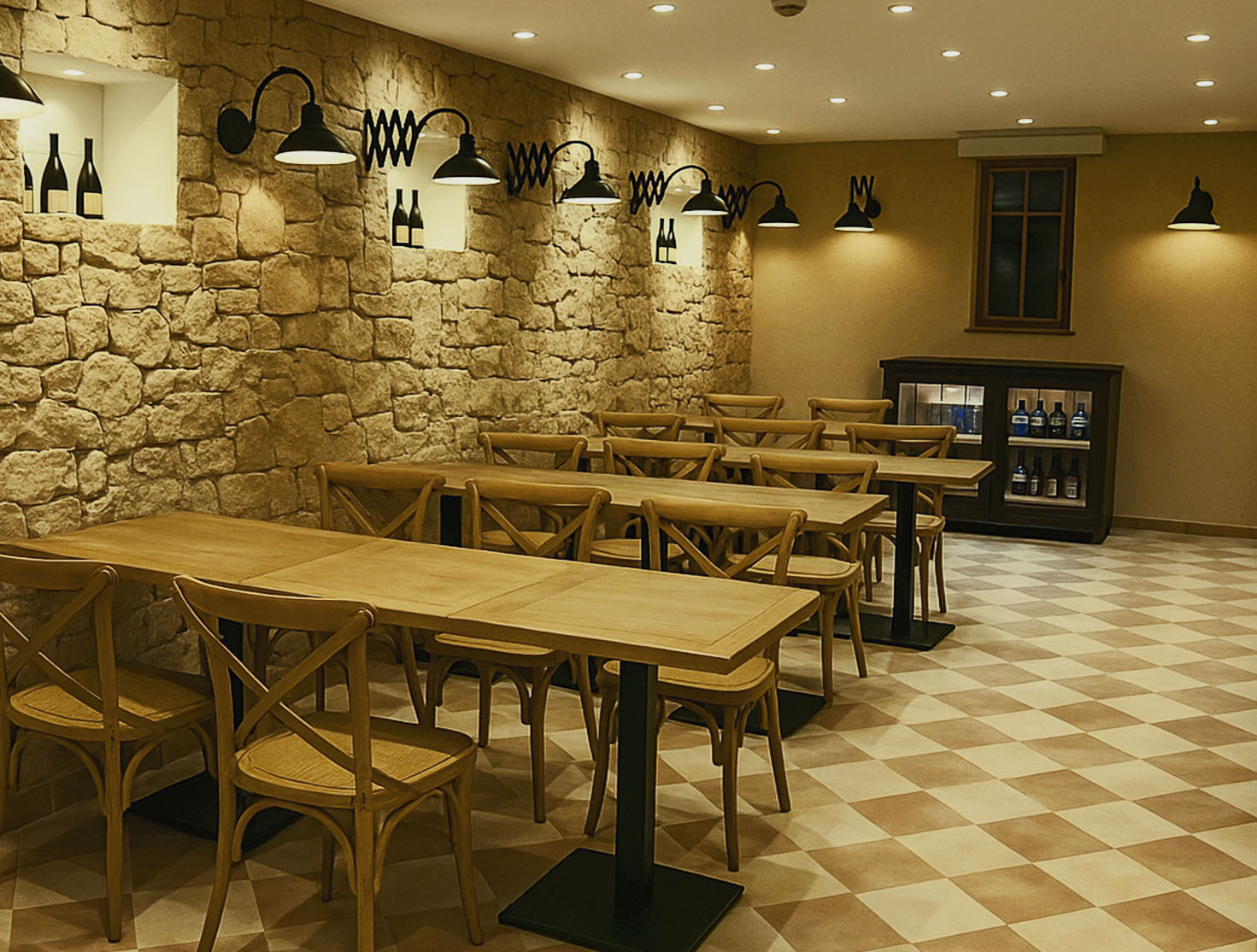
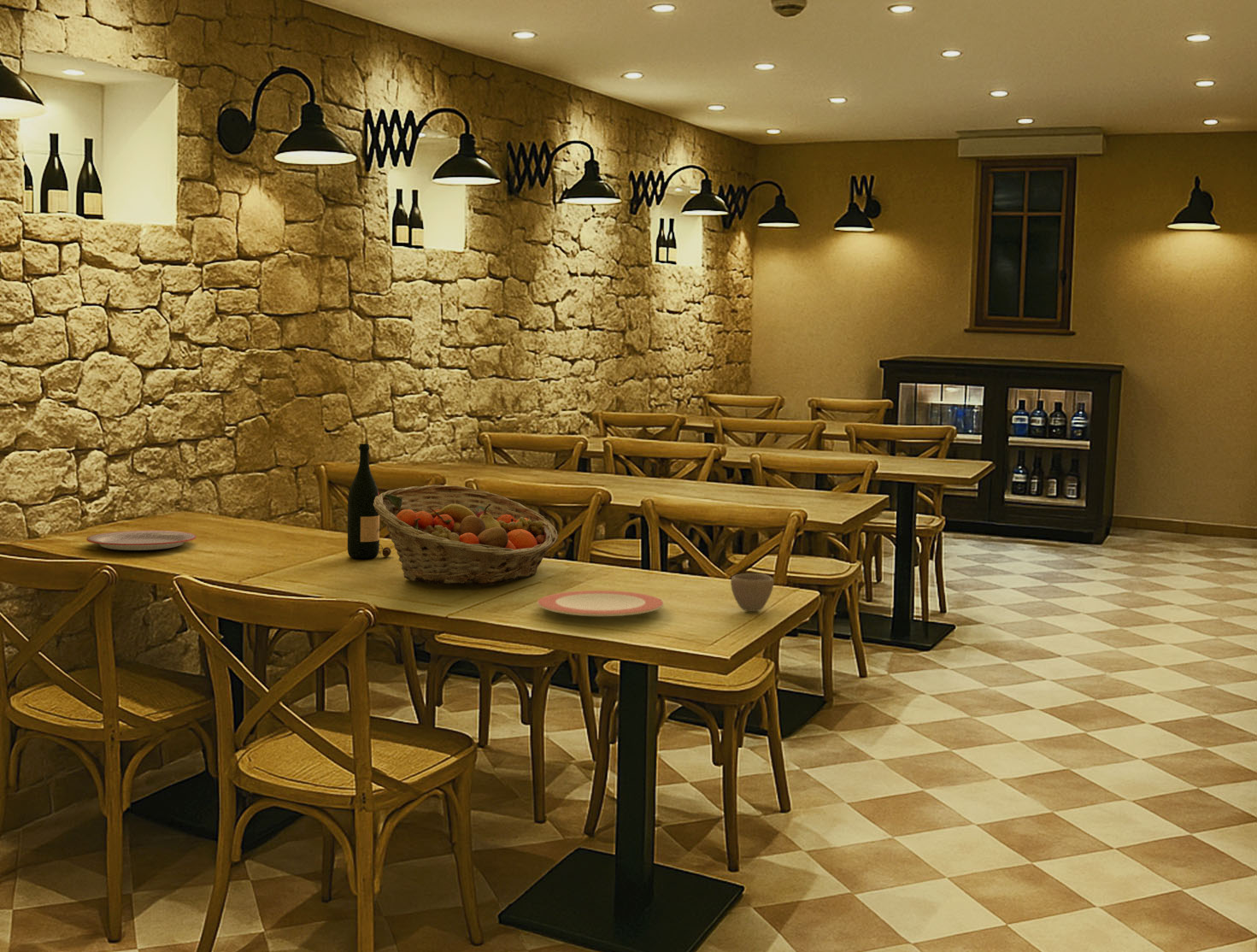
+ wine bottle (369, 499)
+ fruit basket (467, 532)
+ plate (600, 605)
+ cup (755, 592)
+ plate (142, 541)
